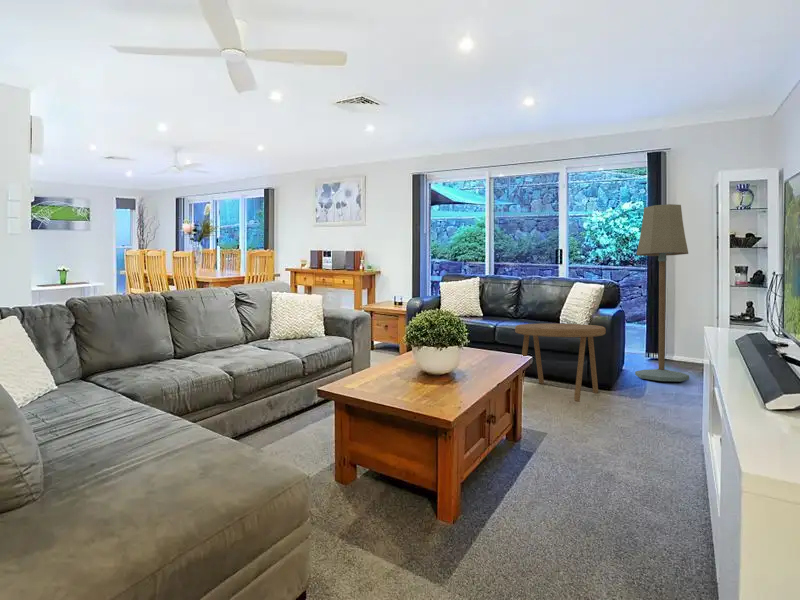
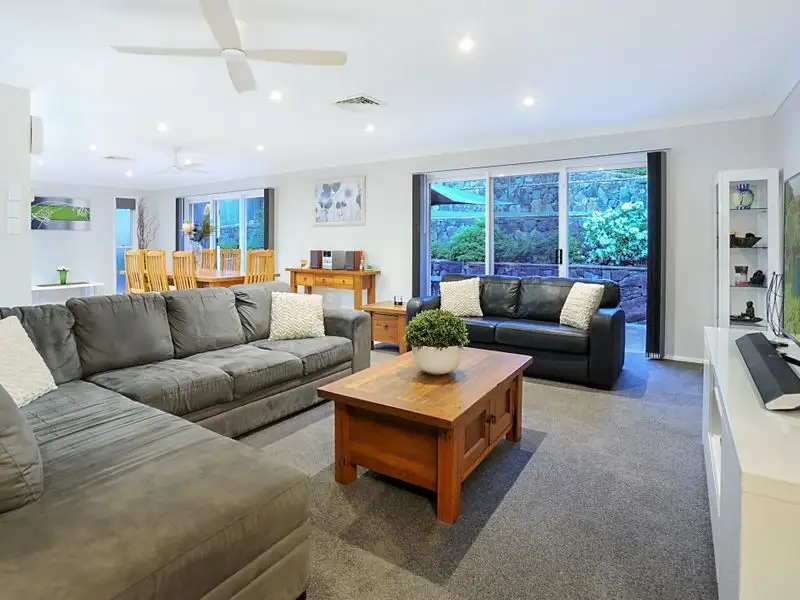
- floor lamp (662, 292)
- side table (541, 363)
